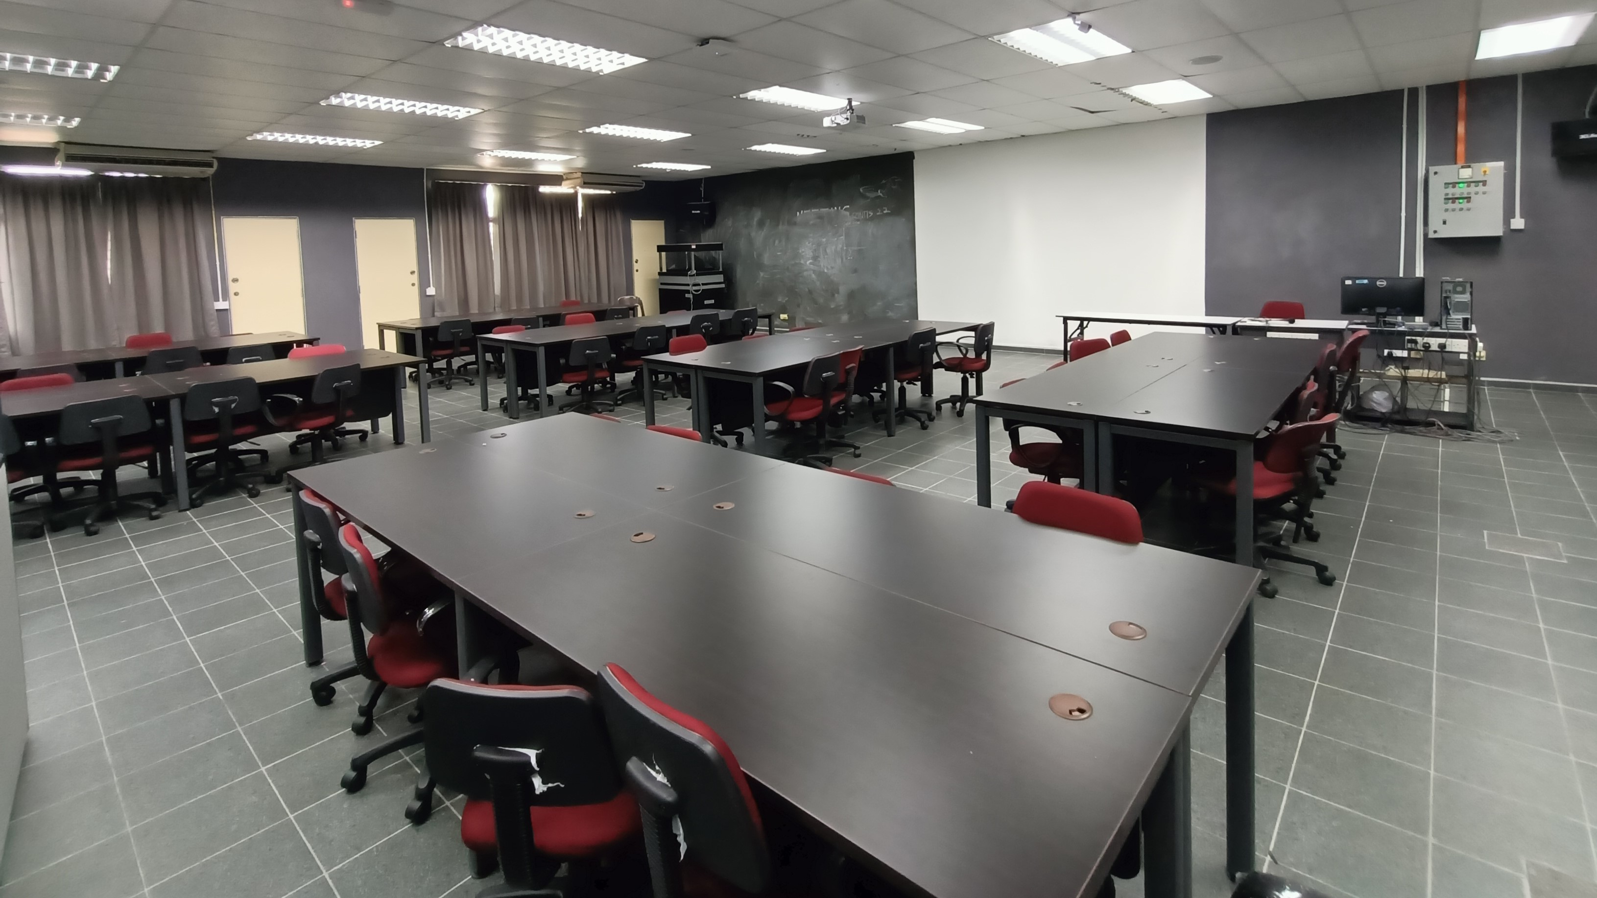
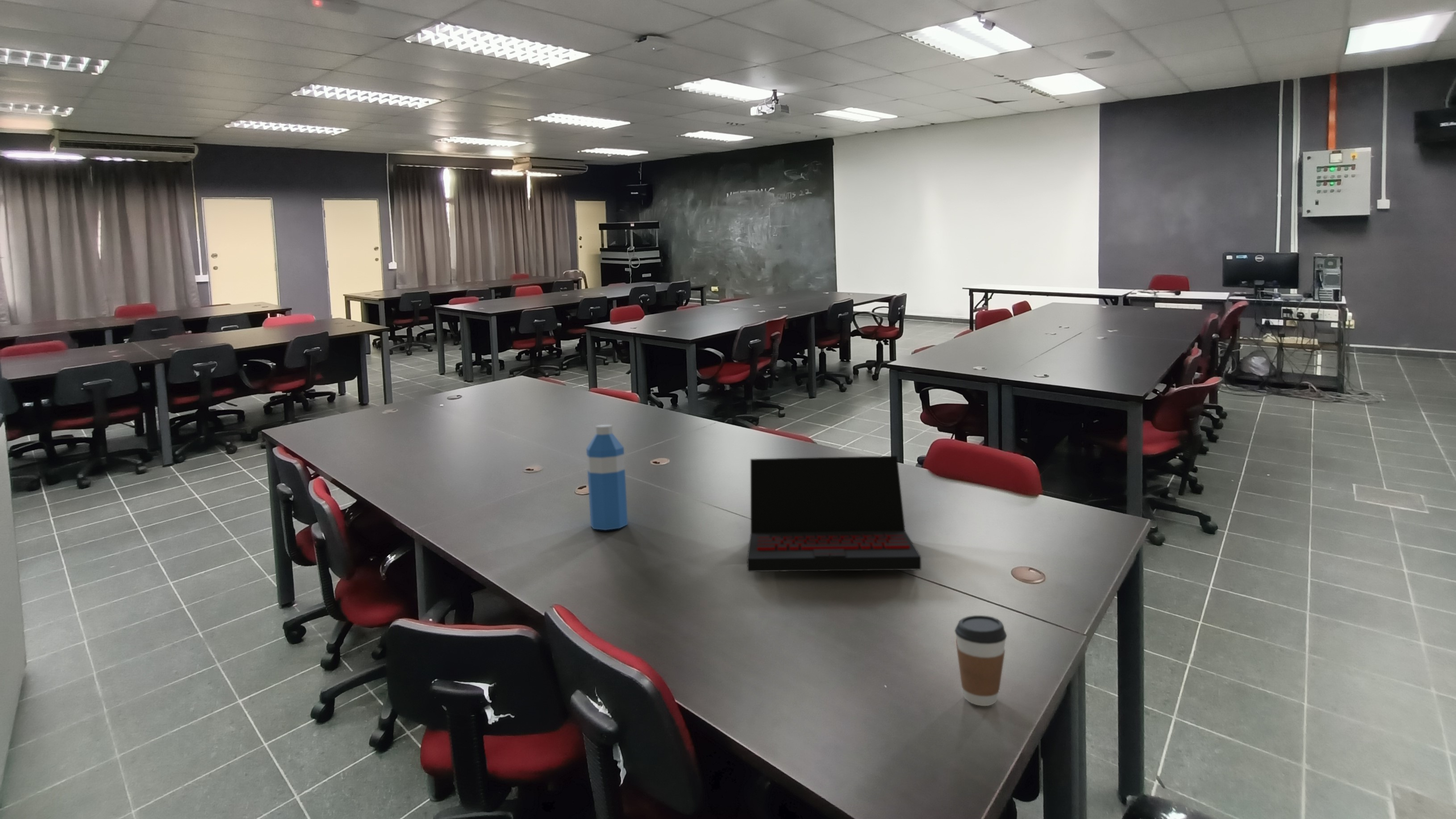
+ water bottle (606, 476)
+ laptop (827, 508)
+ coffee cup (980, 660)
